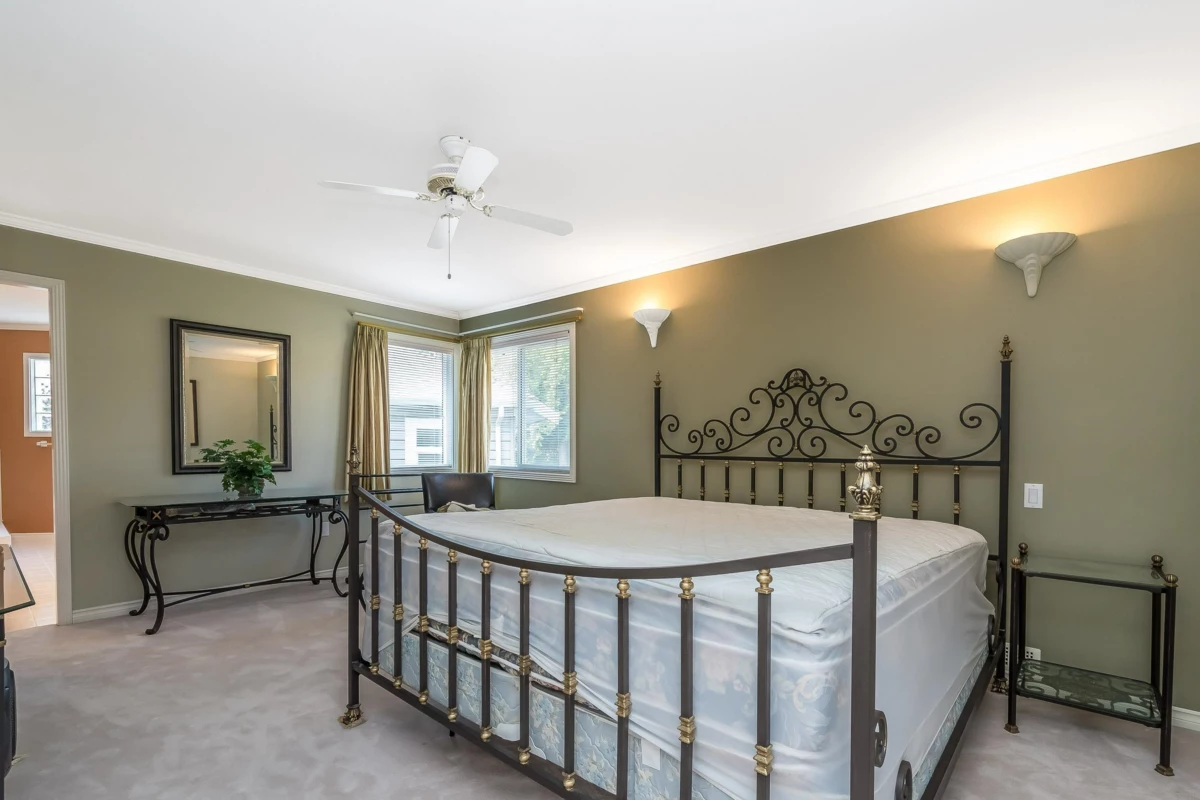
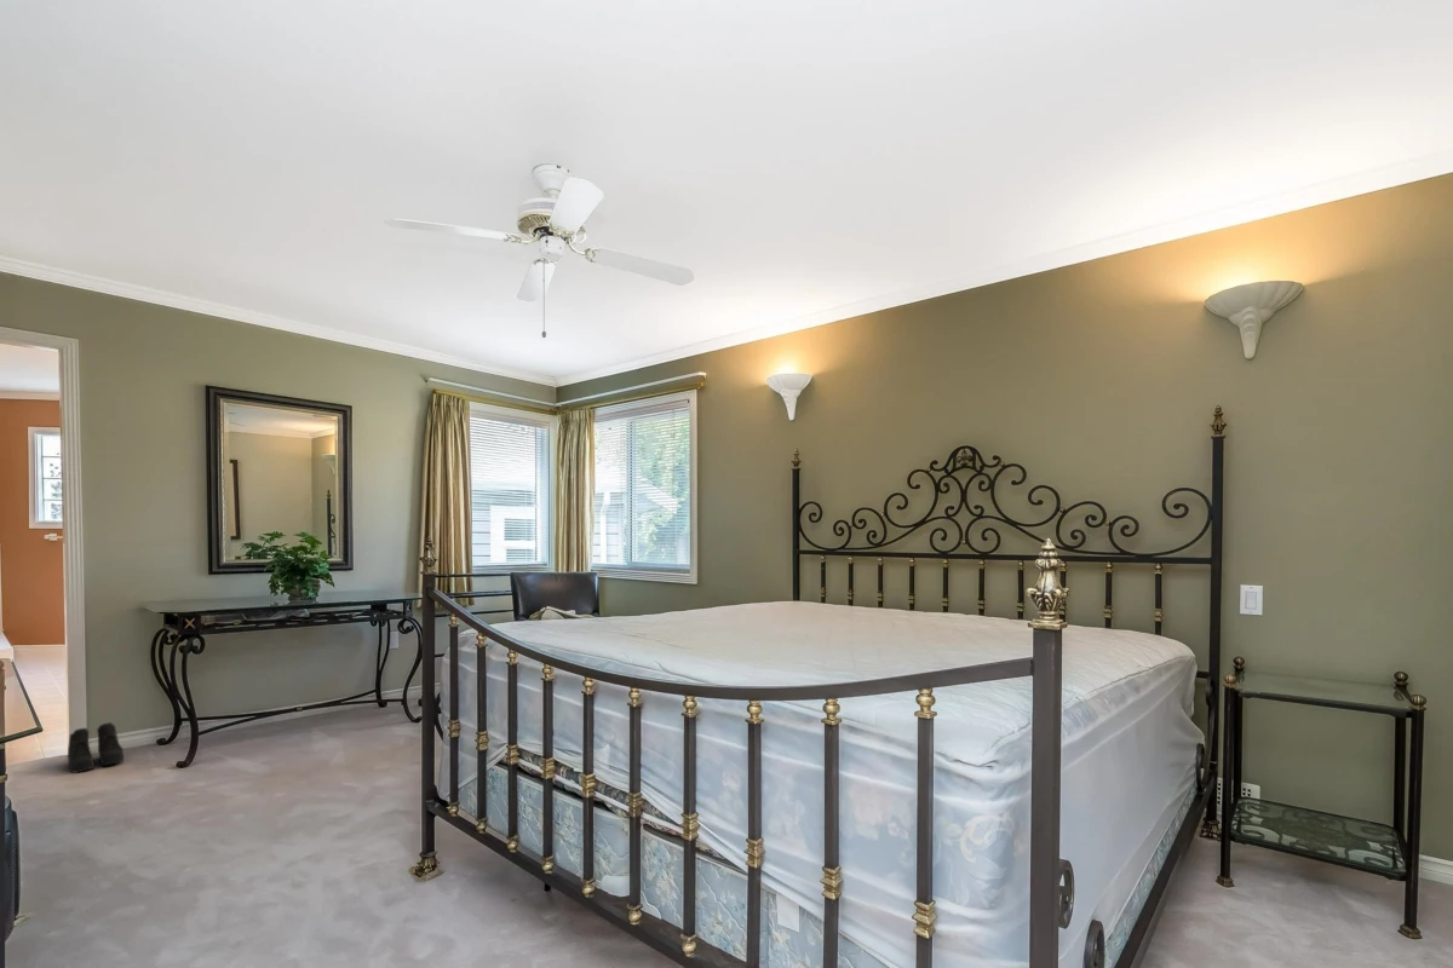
+ boots (98, 745)
